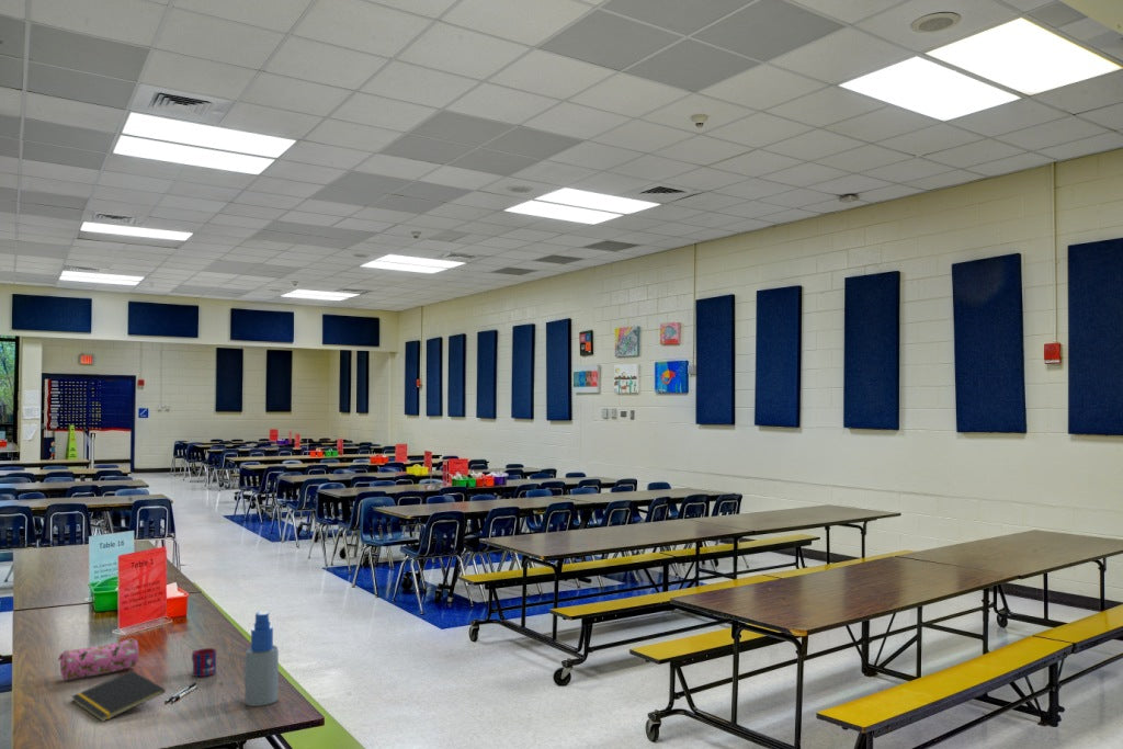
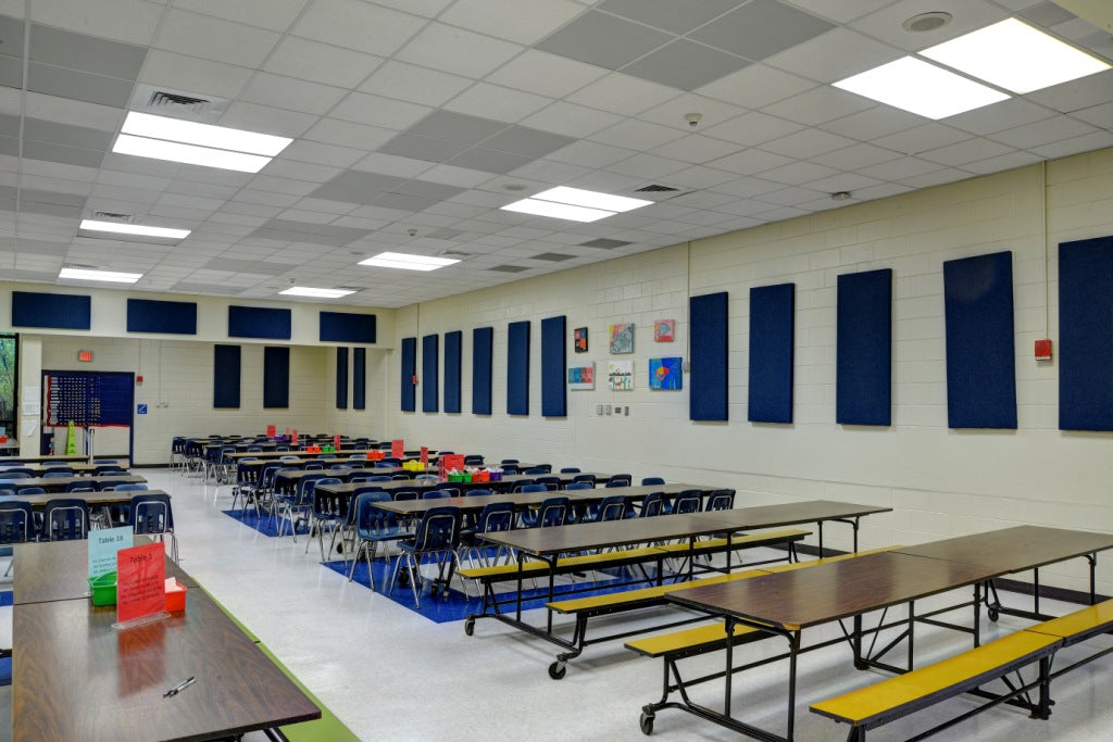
- mug (202, 660)
- spray bottle (261, 656)
- pencil case (99, 658)
- notepad (117, 694)
